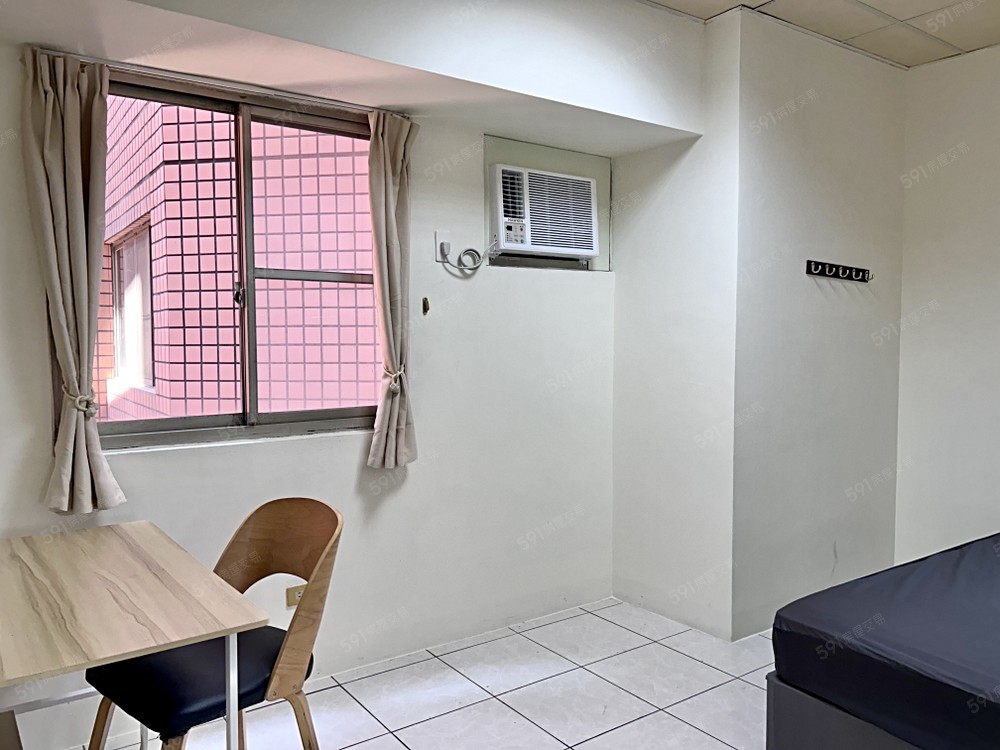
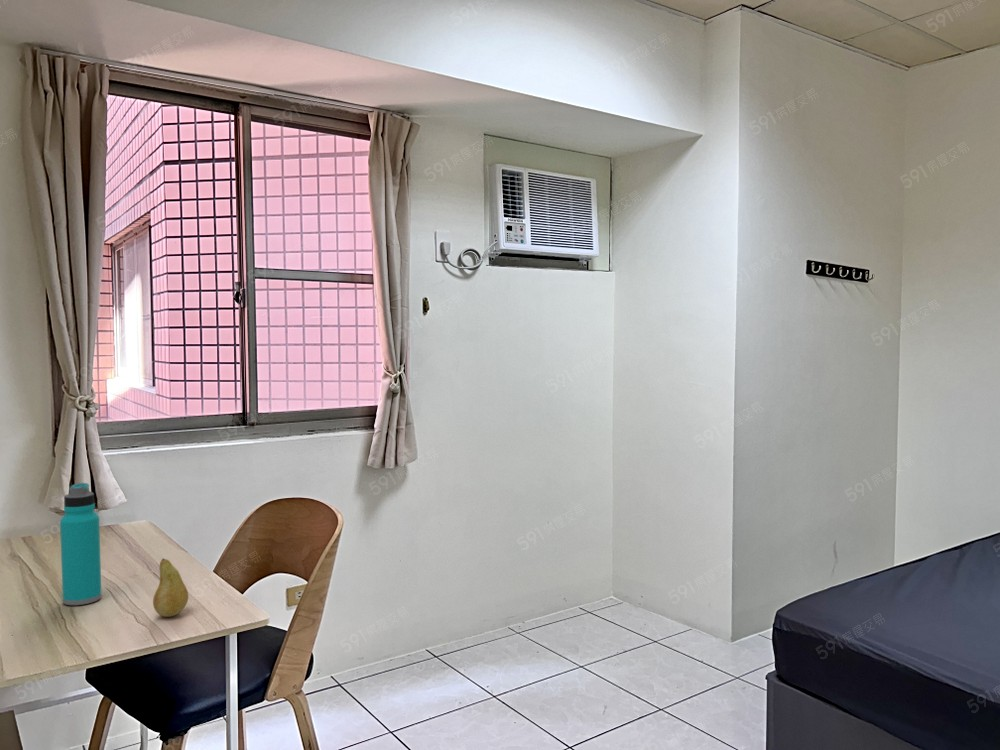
+ fruit (170, 585)
+ water bottle (80, 542)
